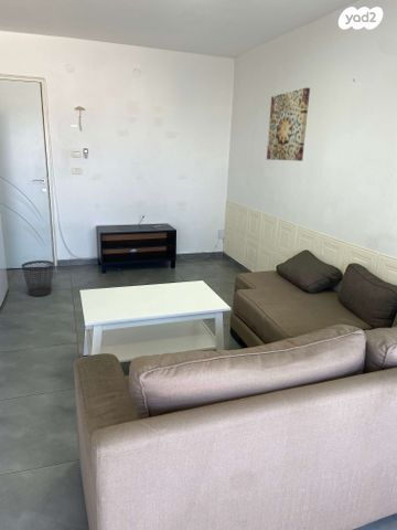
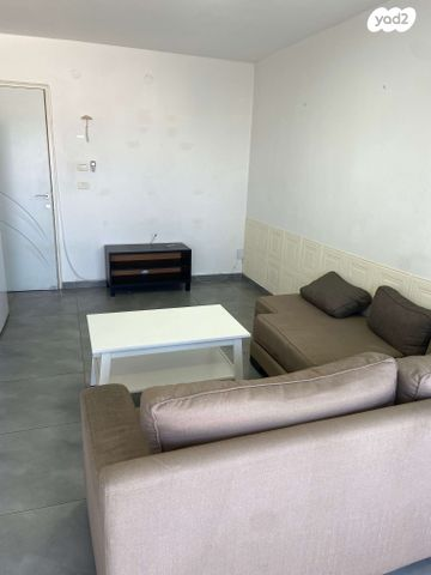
- wall art (286, 127)
- wastebasket (37, 278)
